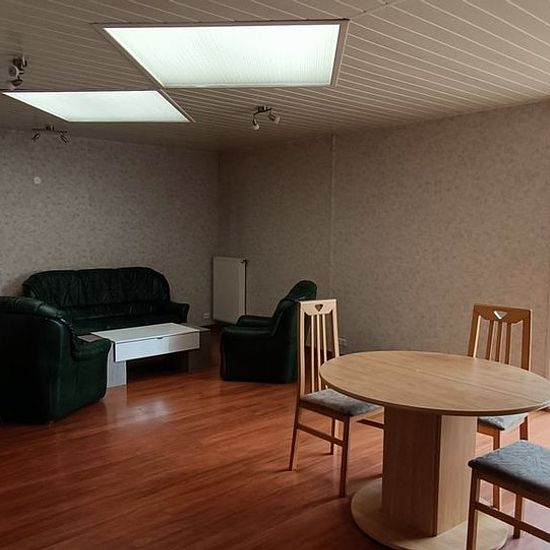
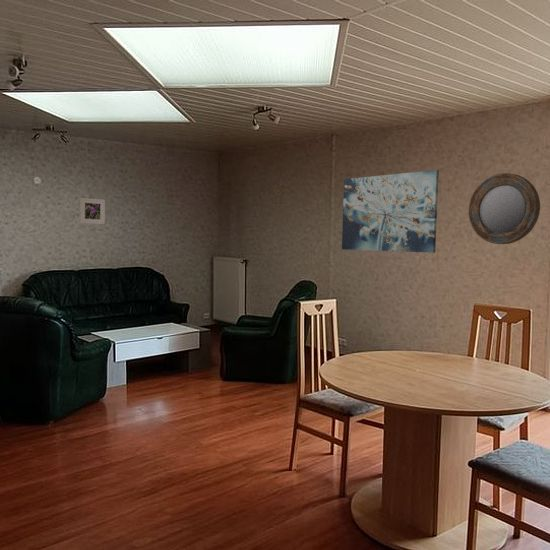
+ home mirror (502, 208)
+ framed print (92, 211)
+ wall art (386, 213)
